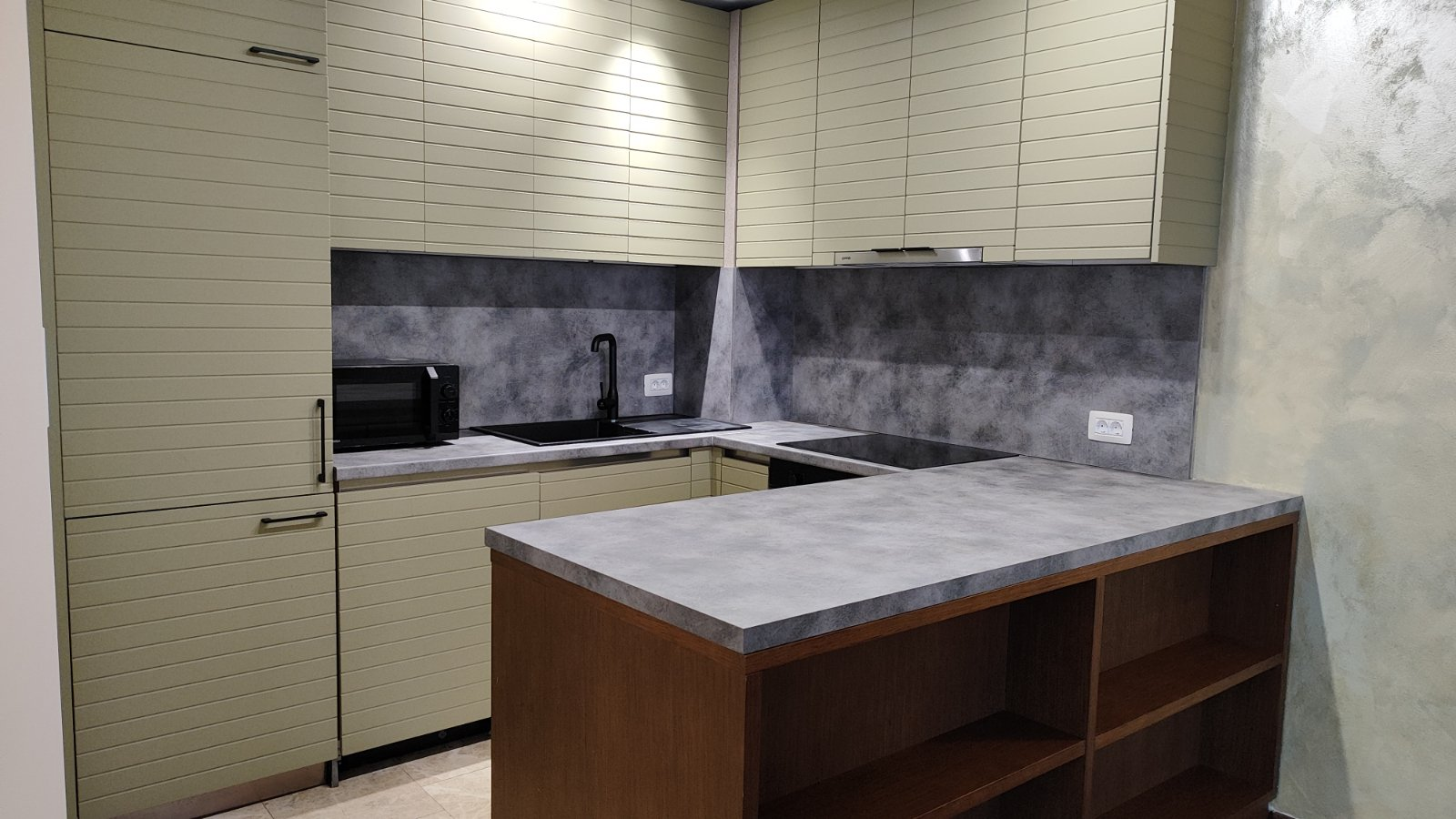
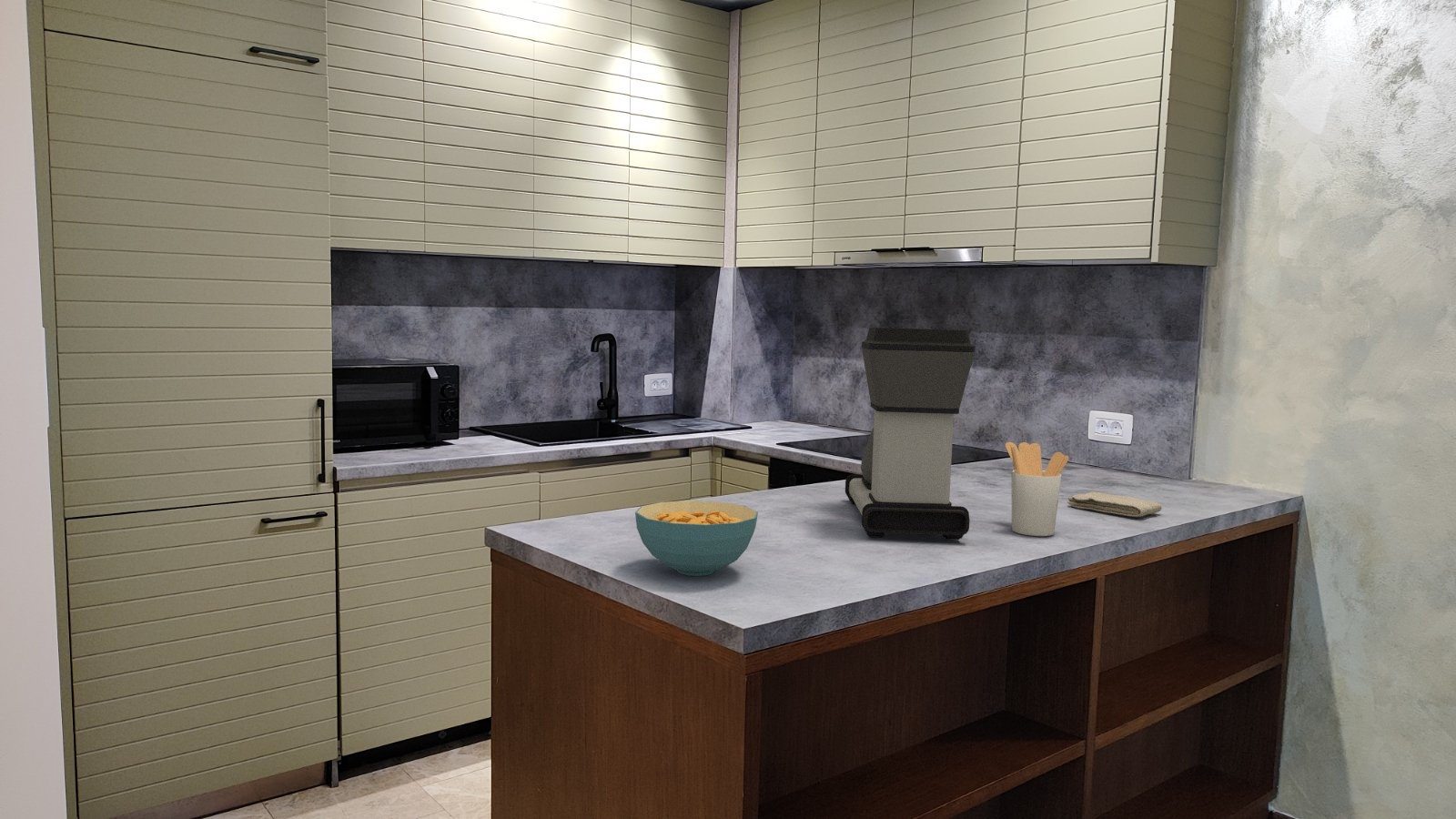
+ utensil holder (1030, 485)
+ cereal bowl (696, 541)
+ washcloth (1114, 503)
+ coffee maker (905, 424)
